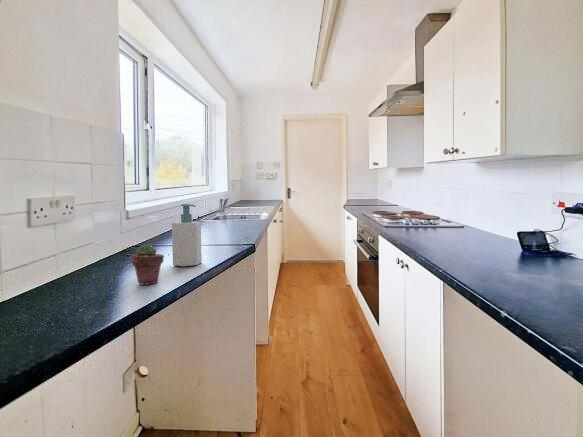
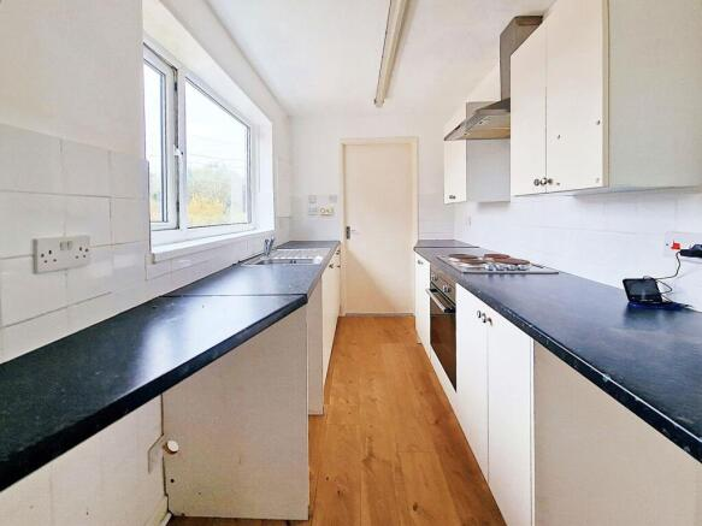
- potted succulent (147, 263)
- soap bottle (186, 234)
